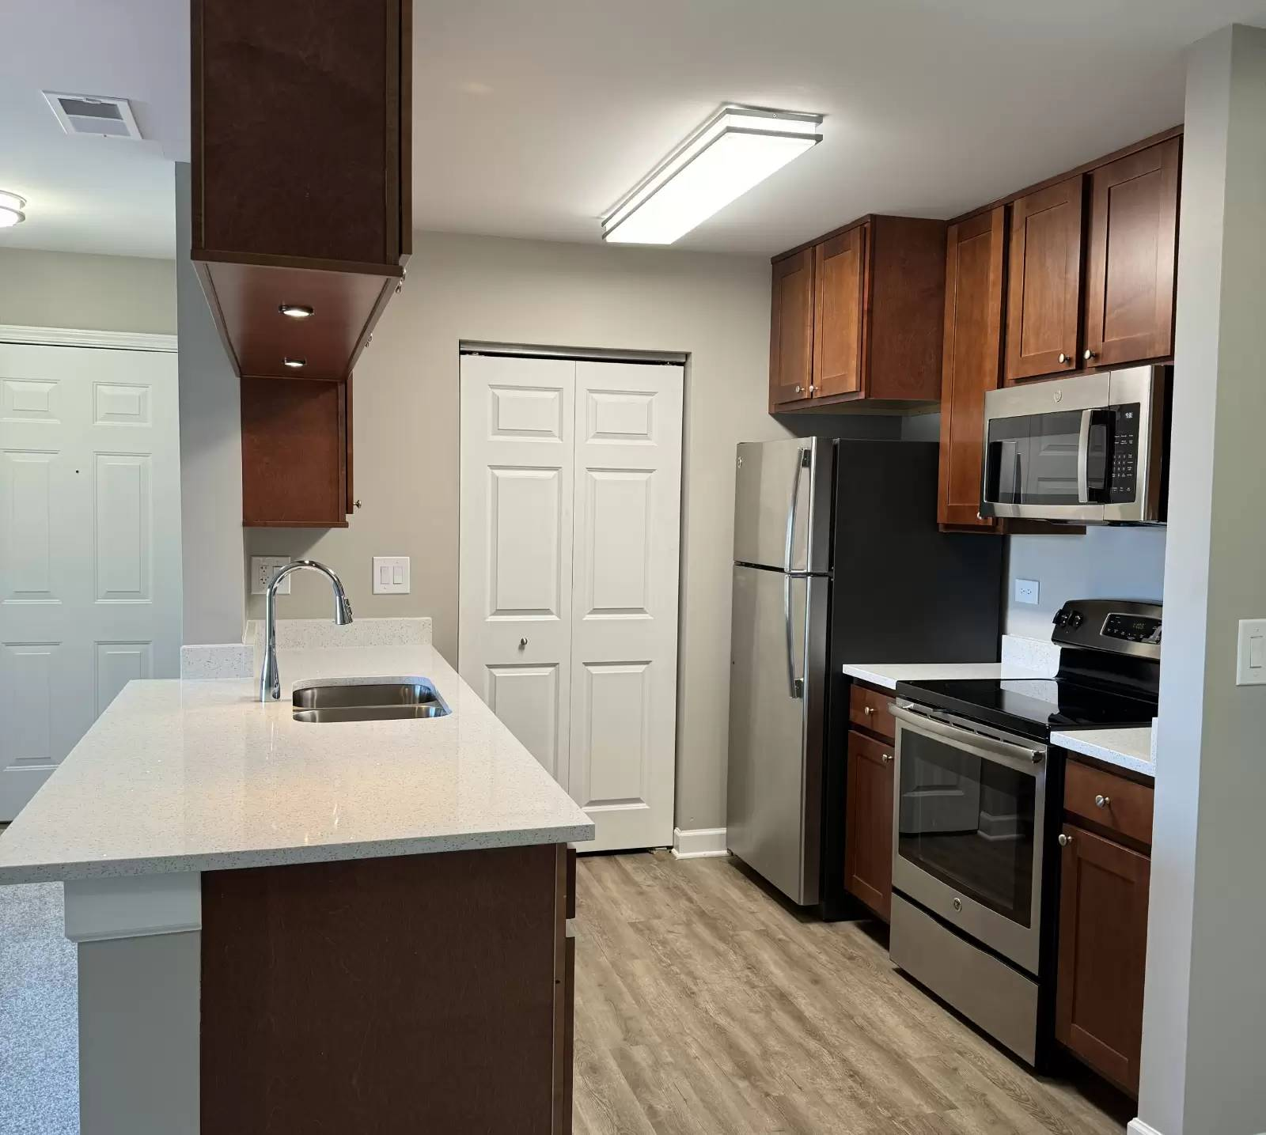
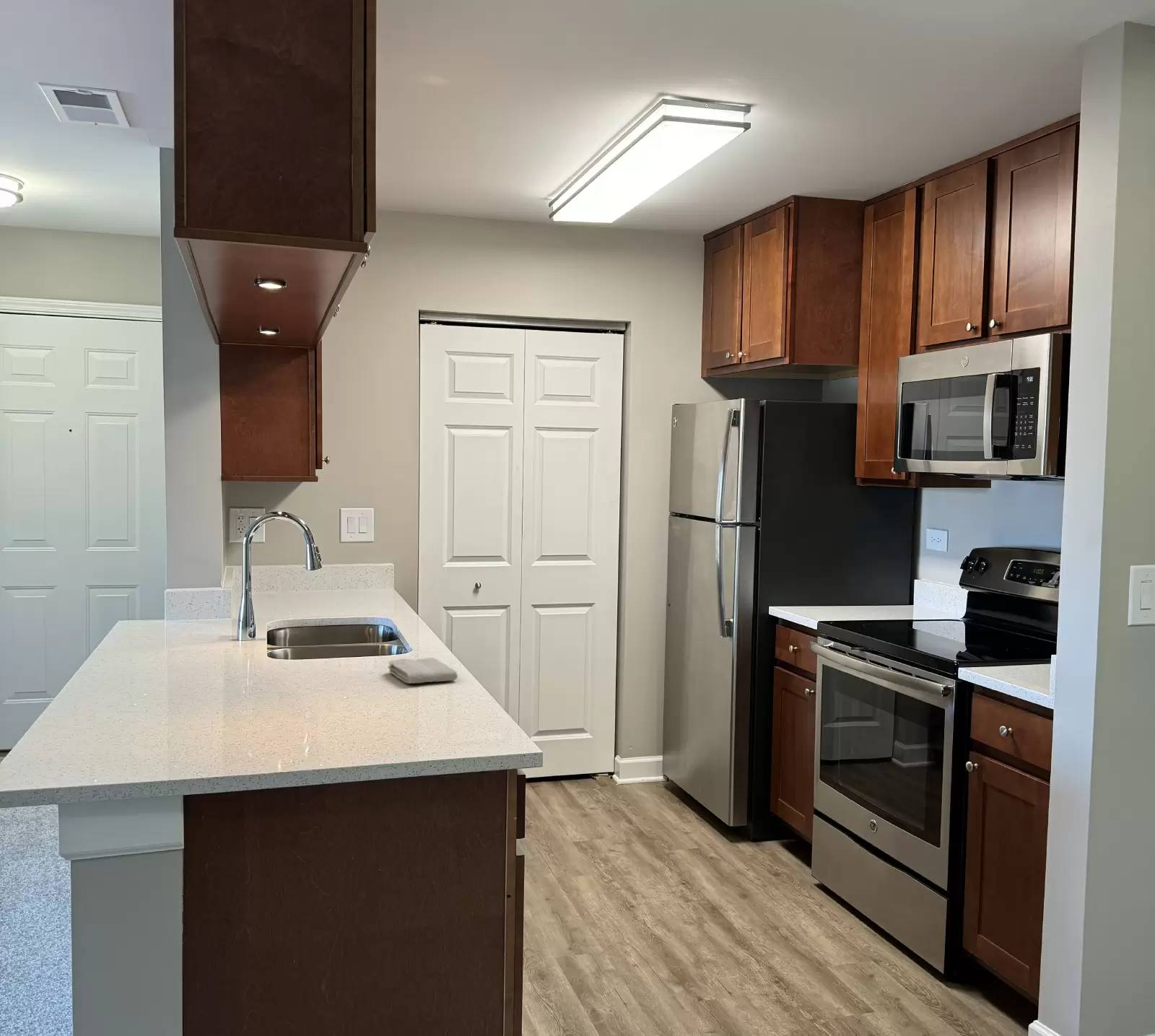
+ washcloth (421, 669)
